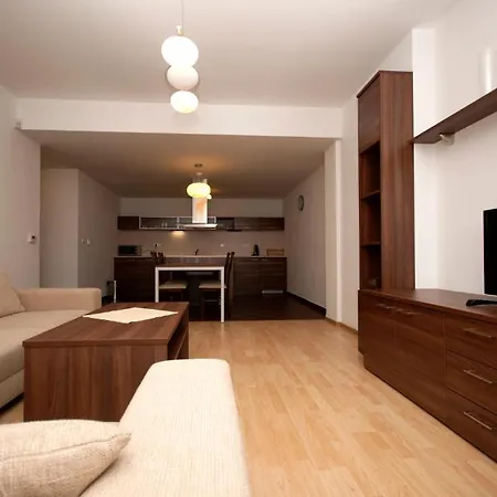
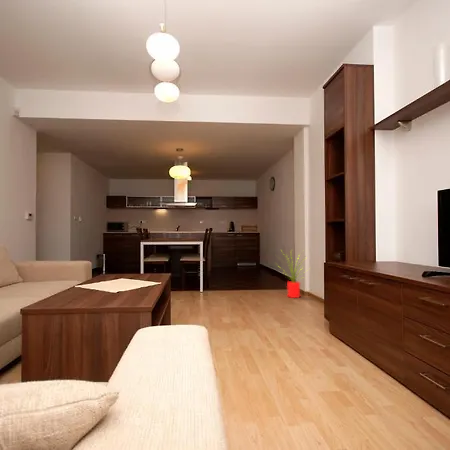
+ house plant (294, 273)
